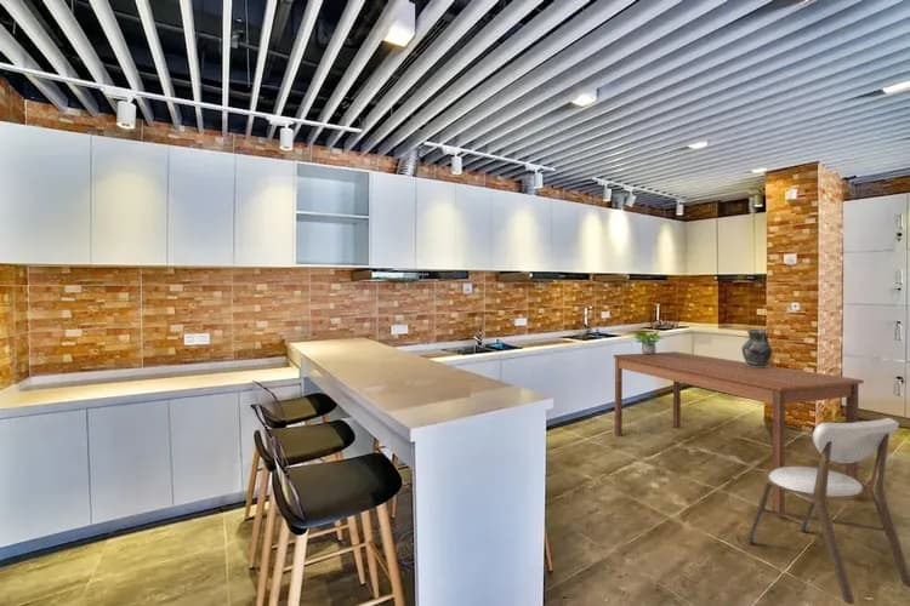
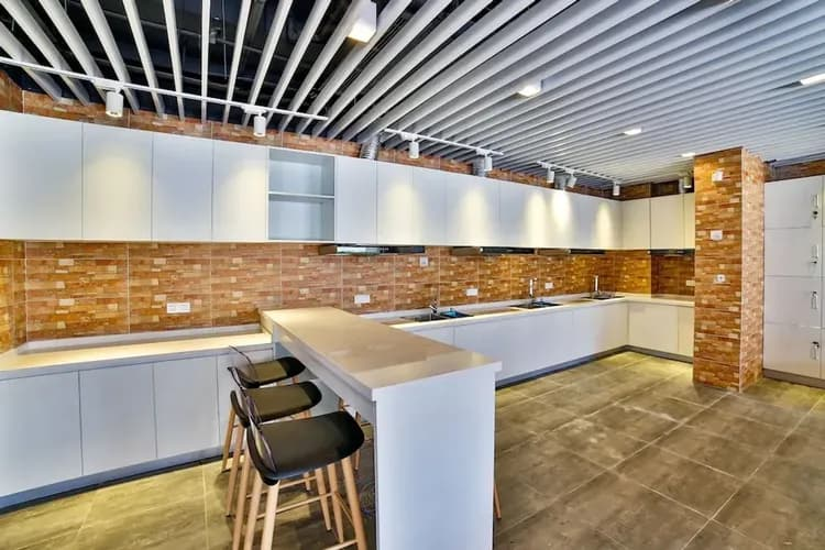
- dining chair (823, 487)
- dining table (722, 391)
- potted plant (647, 342)
- ceramic jug (756, 348)
